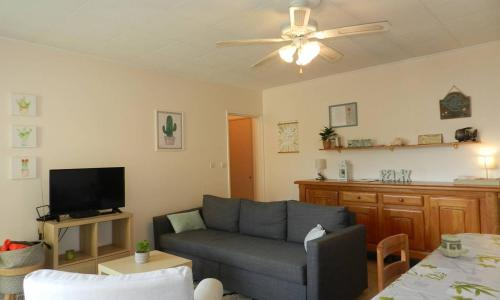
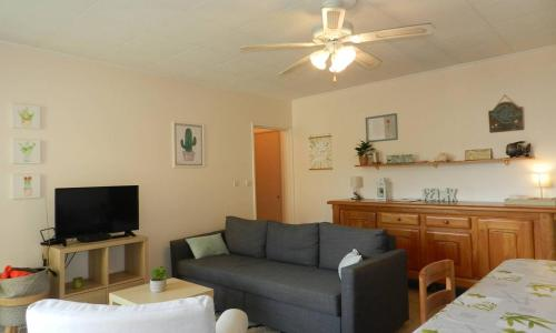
- cup (451, 245)
